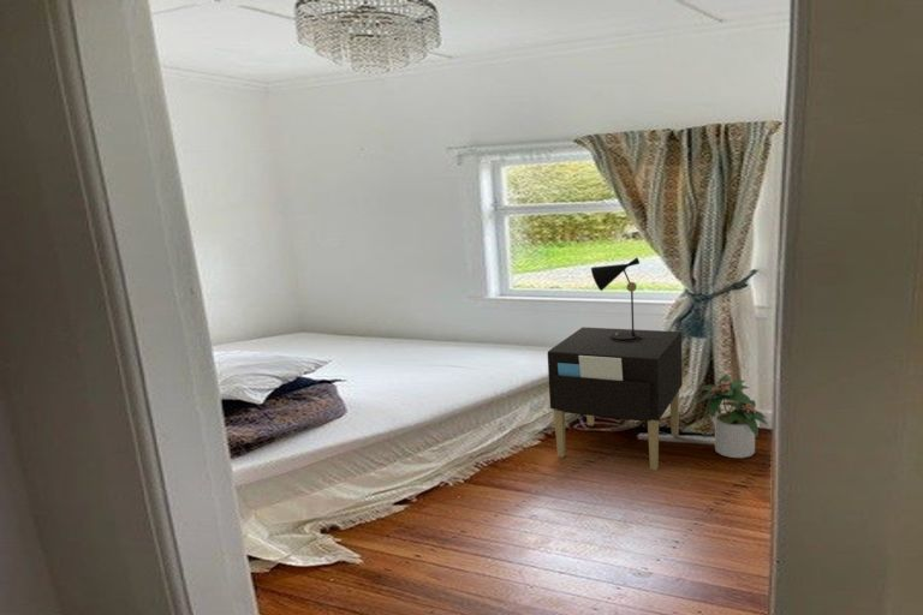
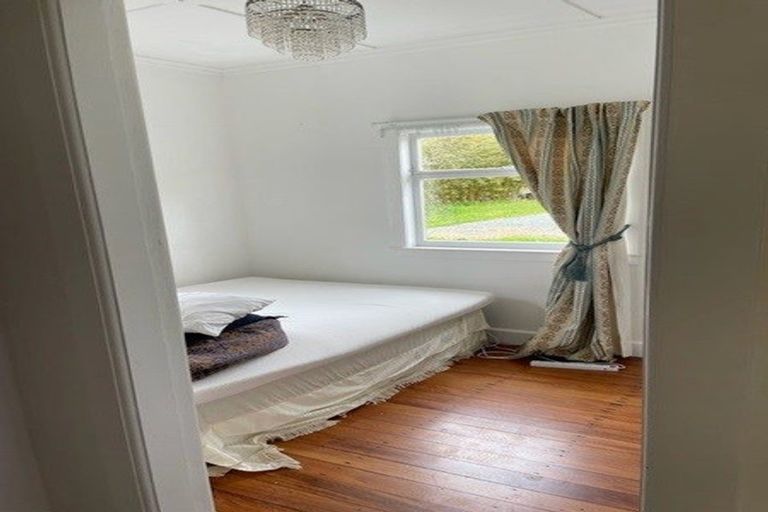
- table lamp (631, 297)
- nightstand (617, 395)
- potted plant (728, 417)
